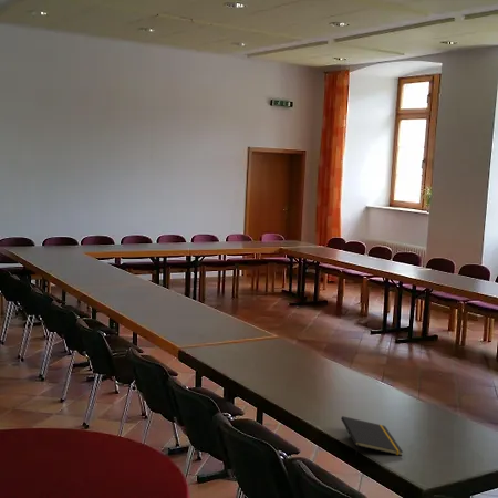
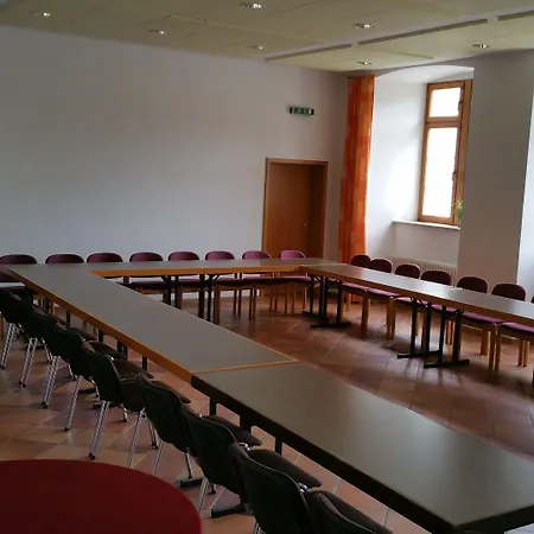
- notepad (370, 435)
